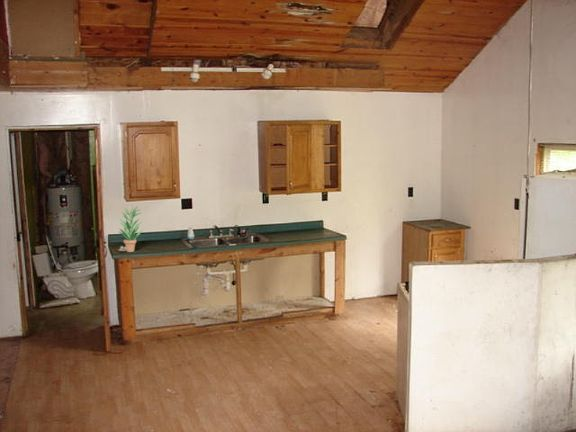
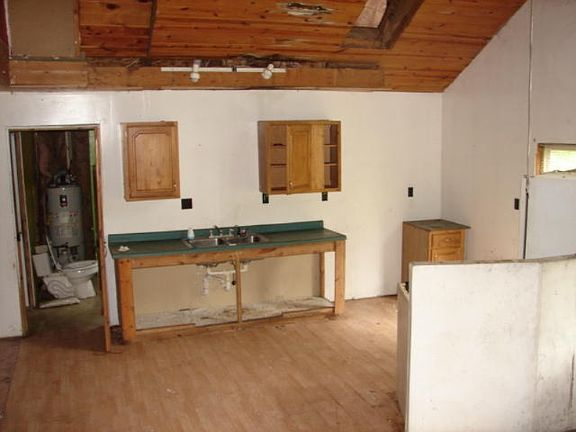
- potted plant (130, 228)
